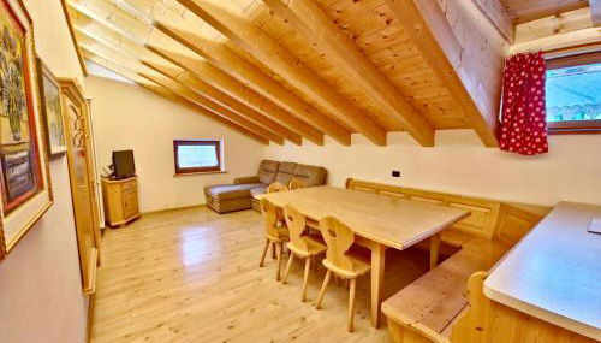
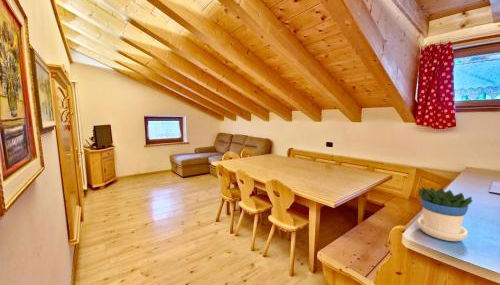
+ flowerpot (442, 213)
